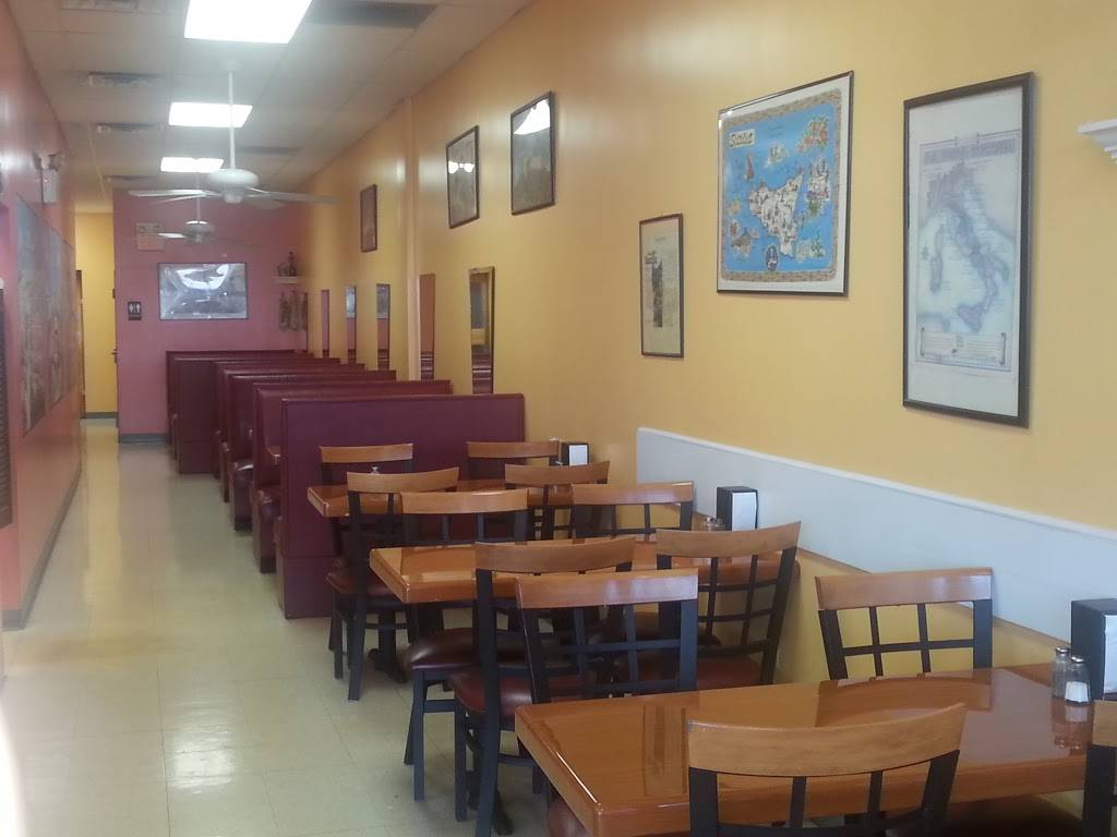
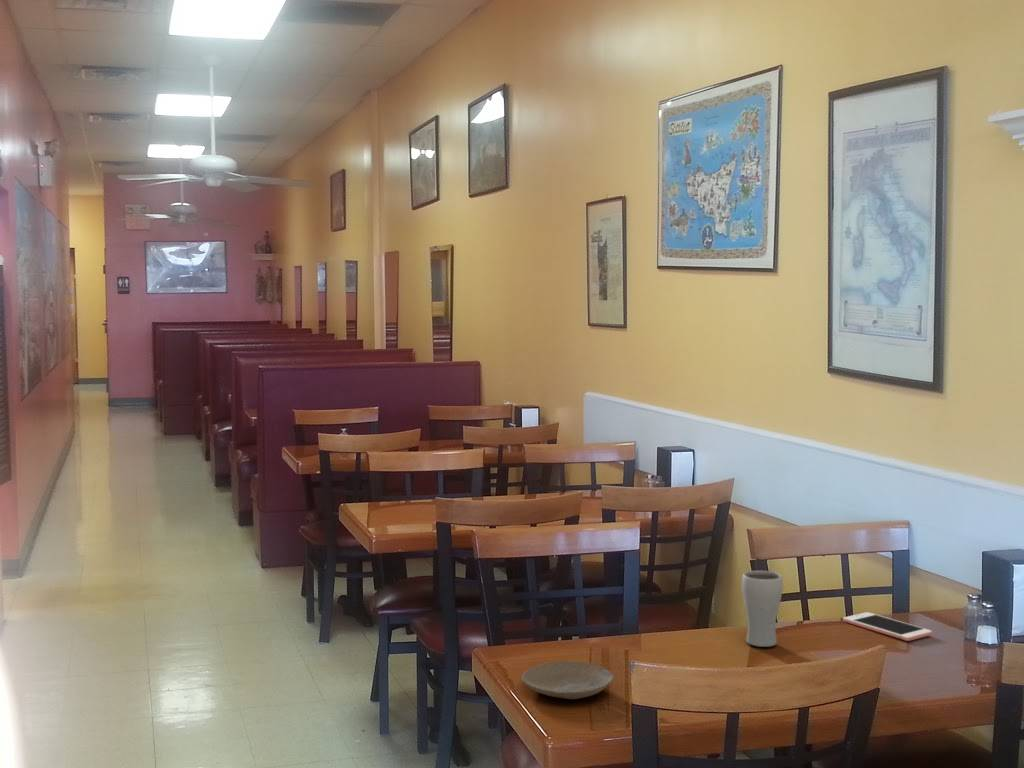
+ drinking glass (761, 609)
+ plate (567, 682)
+ cell phone (886, 626)
